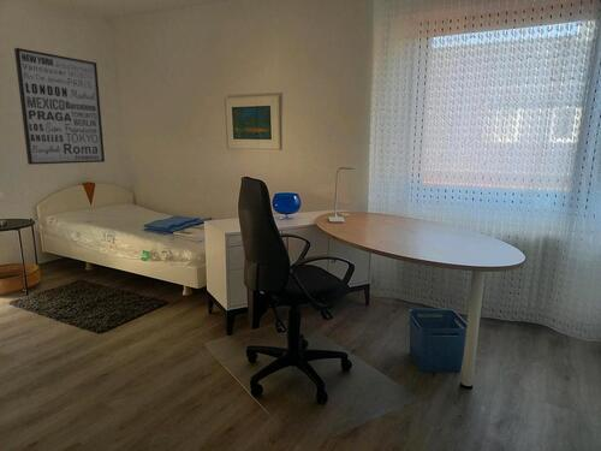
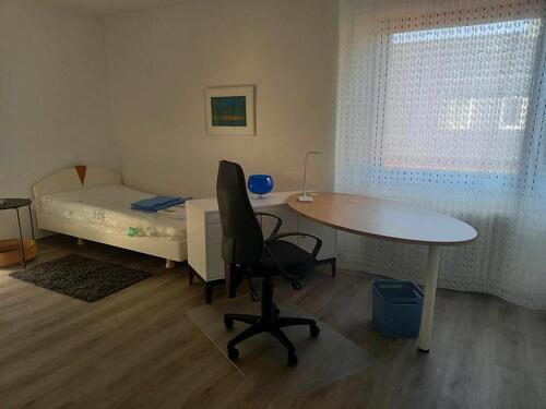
- wall art (64, 111)
